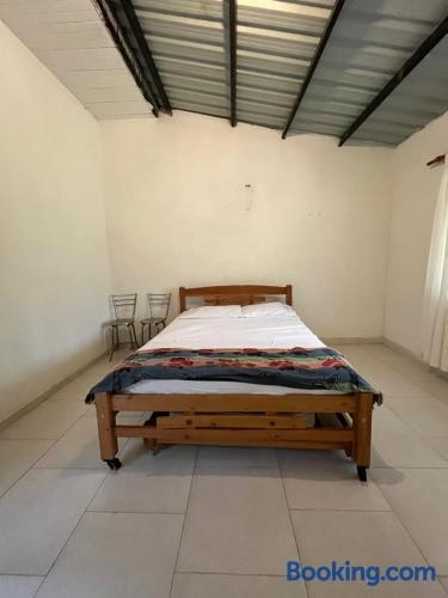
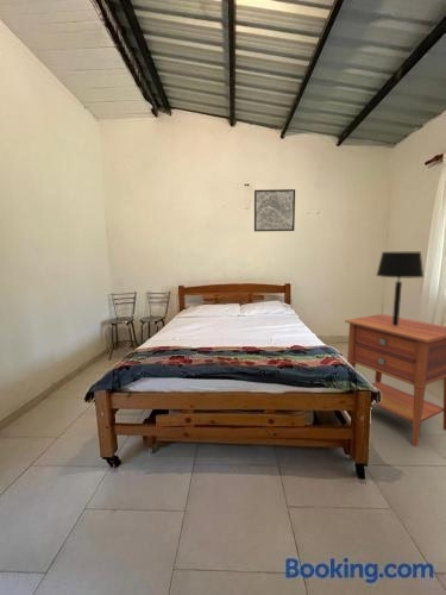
+ wall art (274, 211)
+ table lamp (397, 288)
+ nightstand (396, 372)
